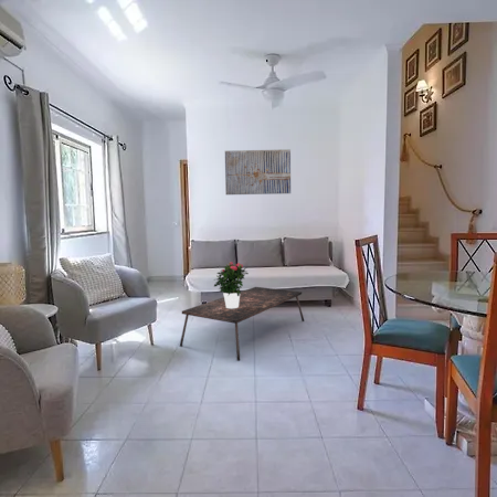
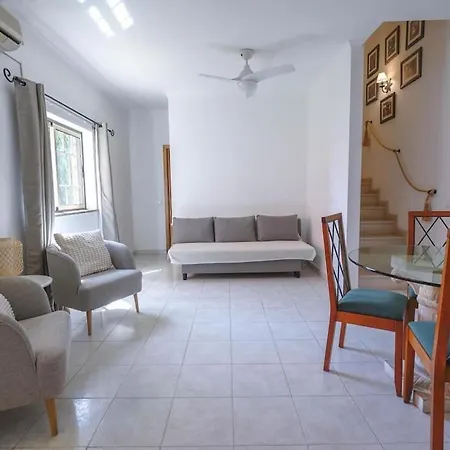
- wall art (257, 172)
- potted flower (232, 284)
- coffee table (247, 316)
